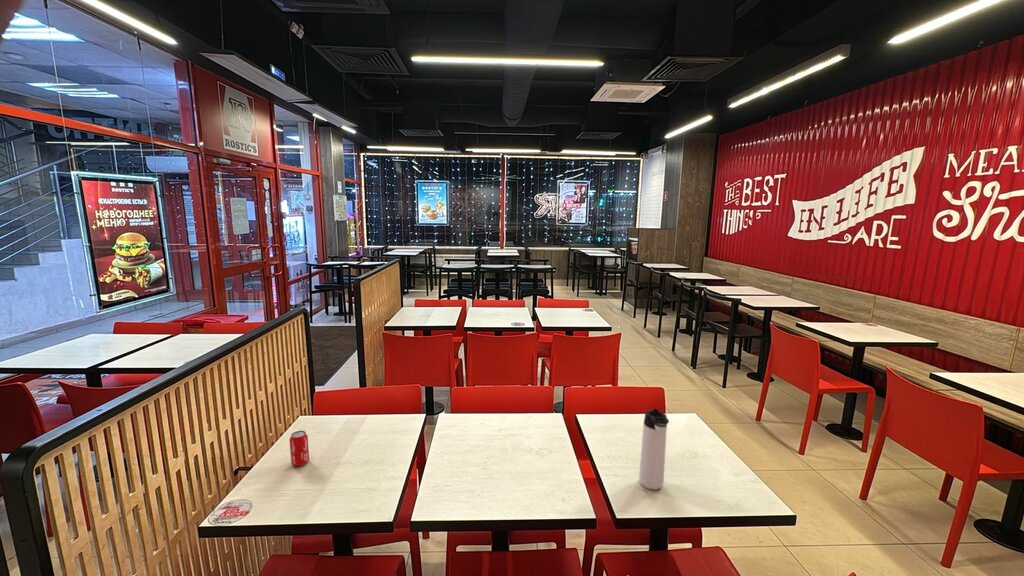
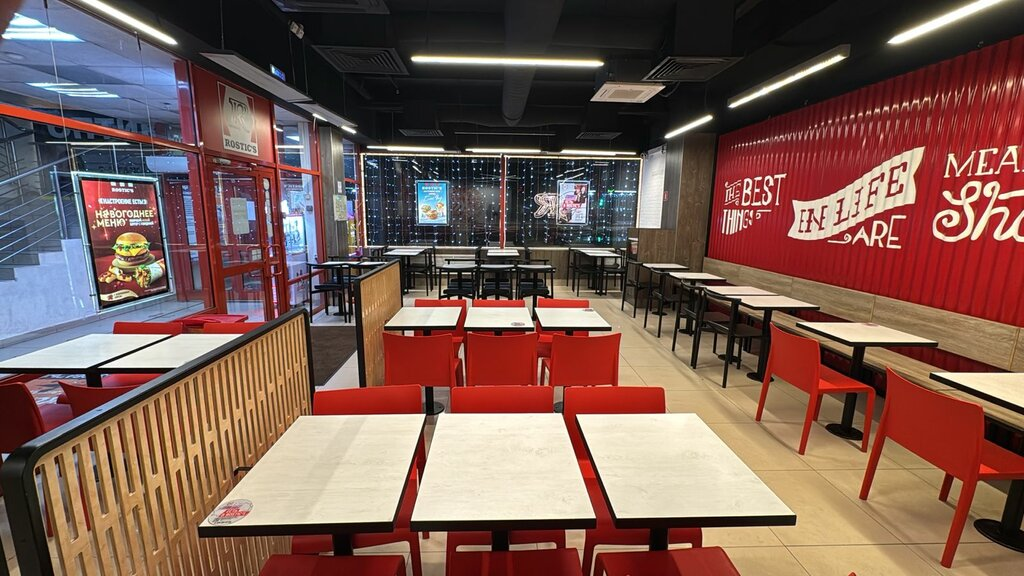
- soda can (299, 448)
- thermos bottle (655, 450)
